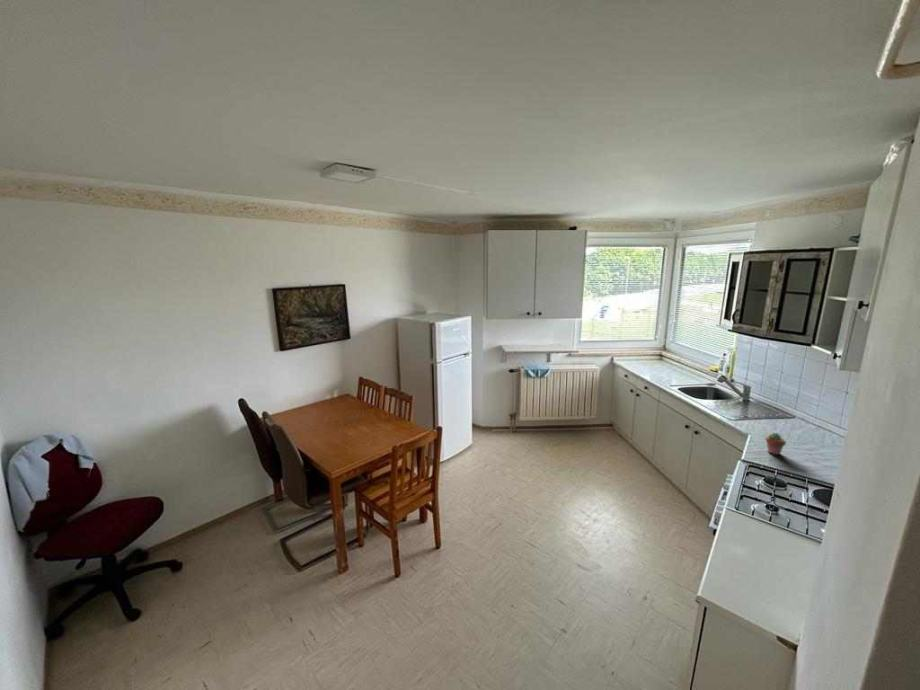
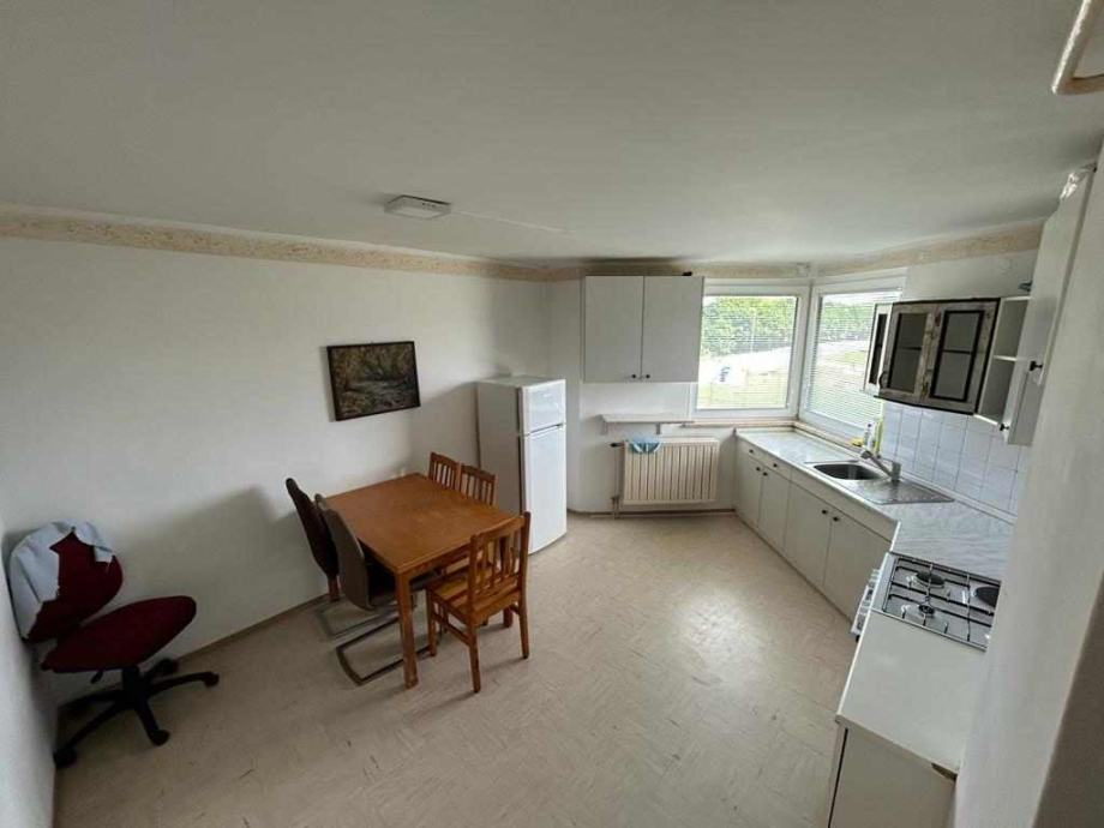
- potted succulent (775, 442)
